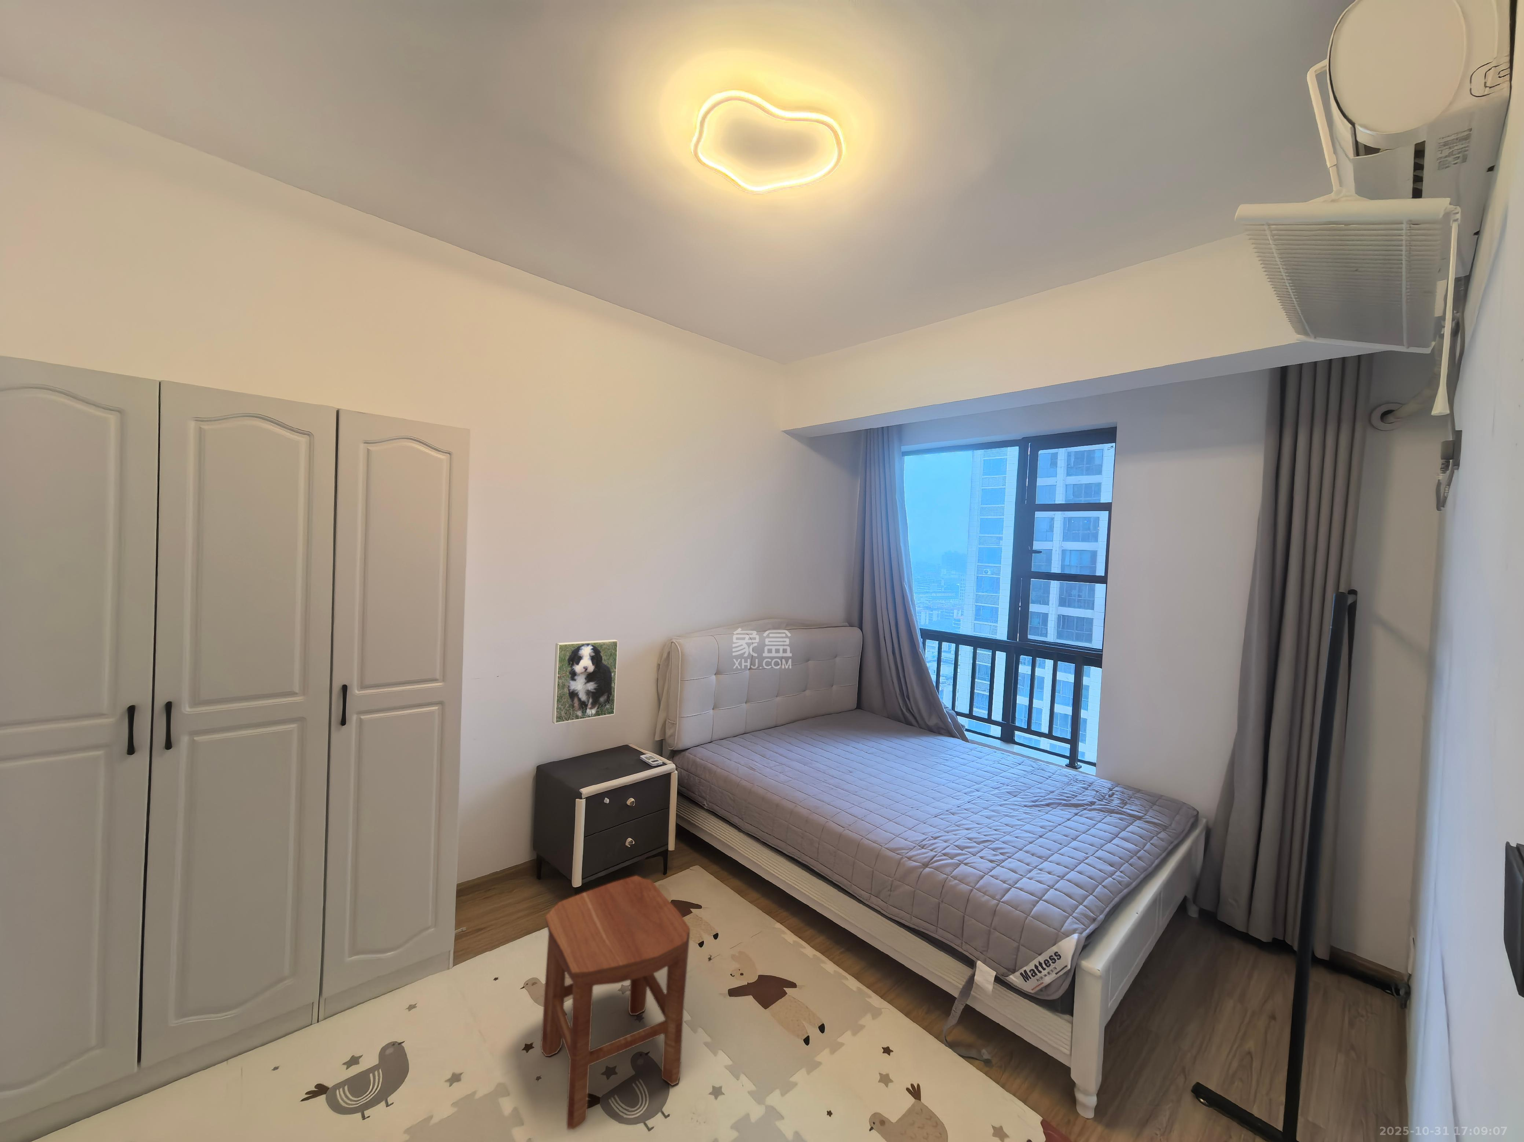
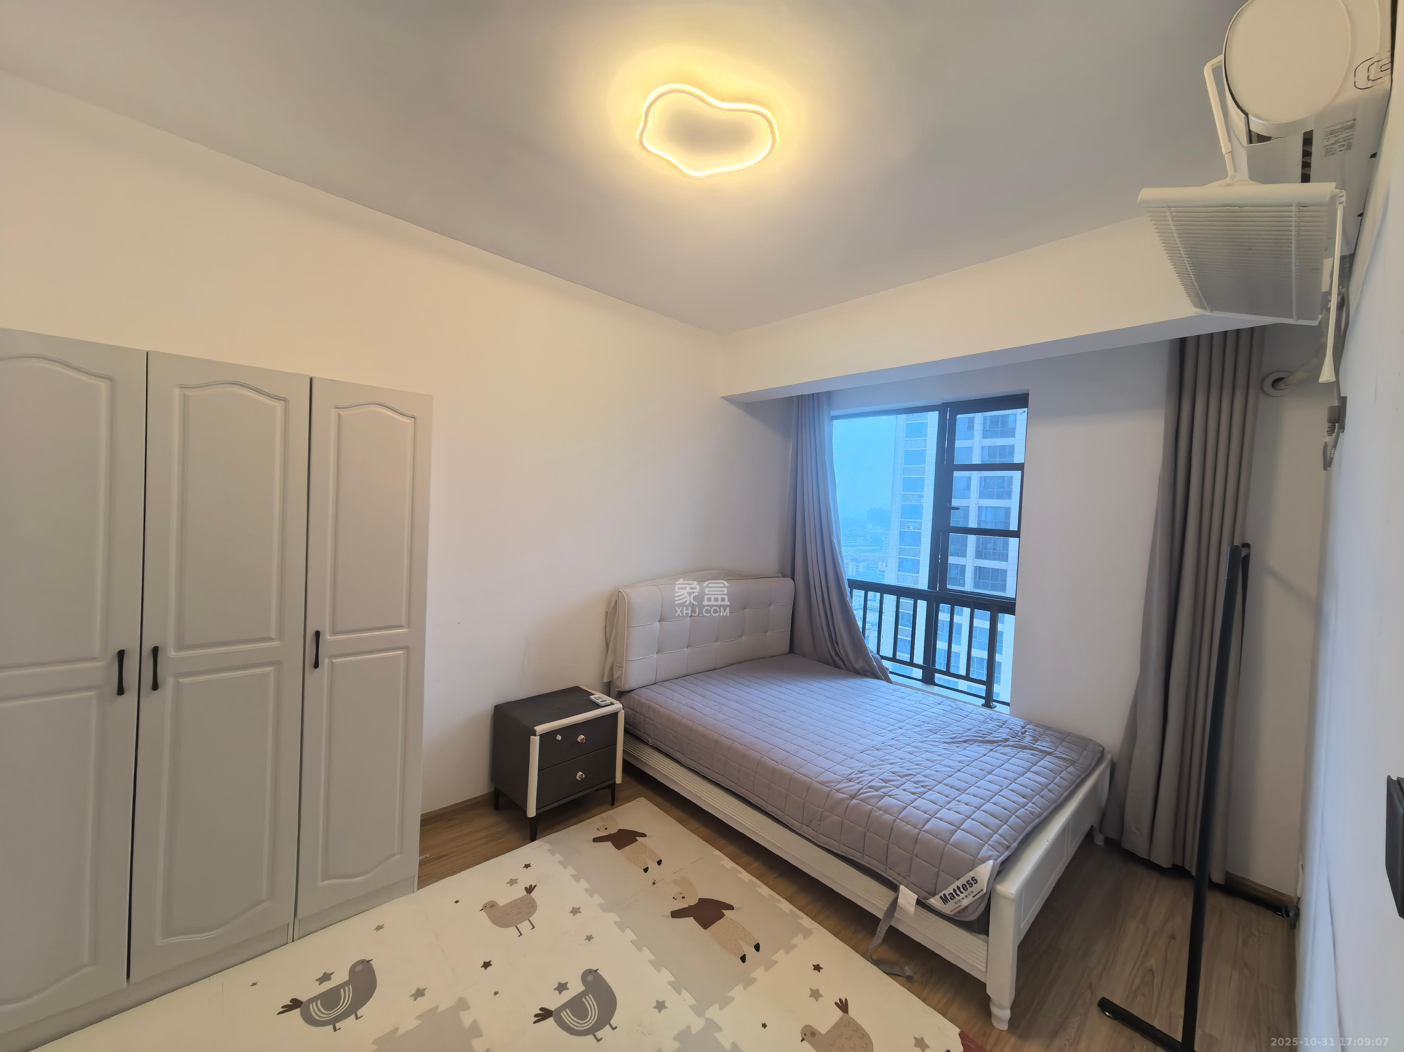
- stool (613, 984)
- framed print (586, 680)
